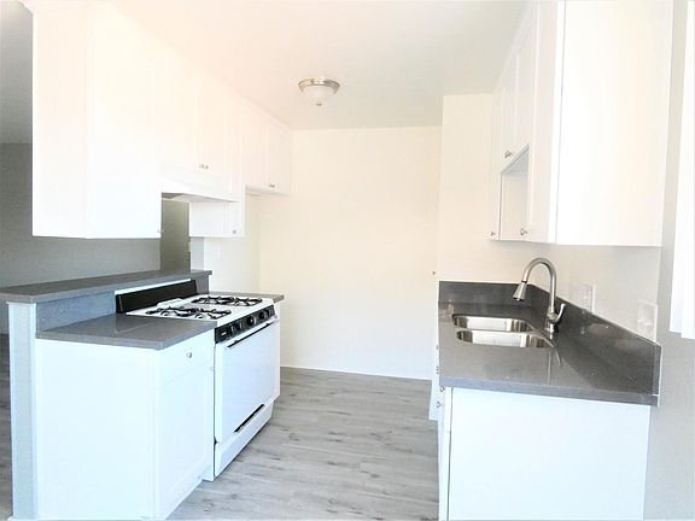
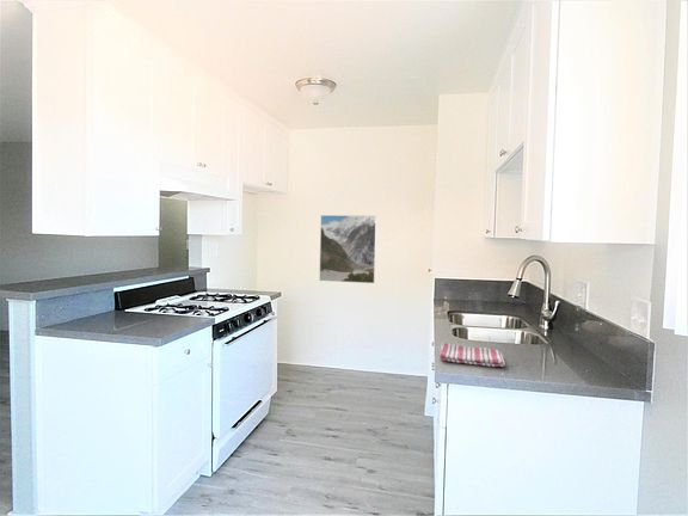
+ dish towel (471, 354)
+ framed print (346, 248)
